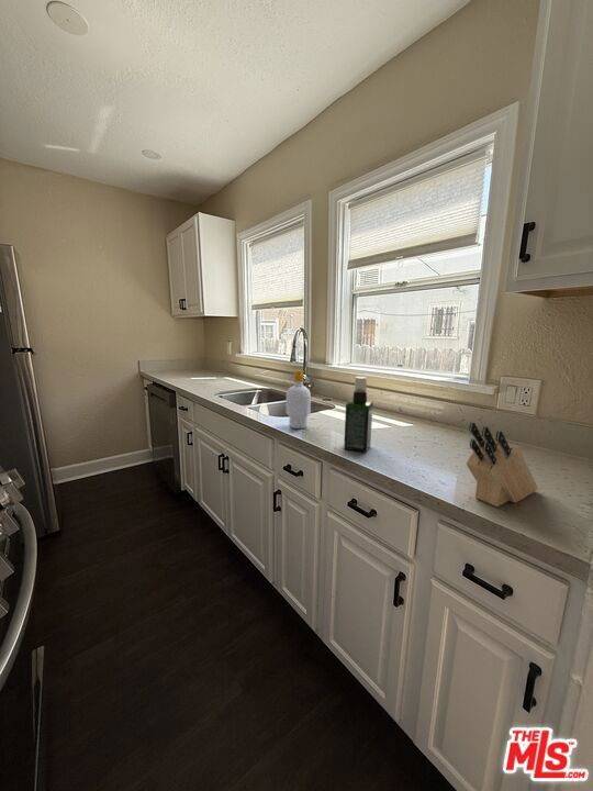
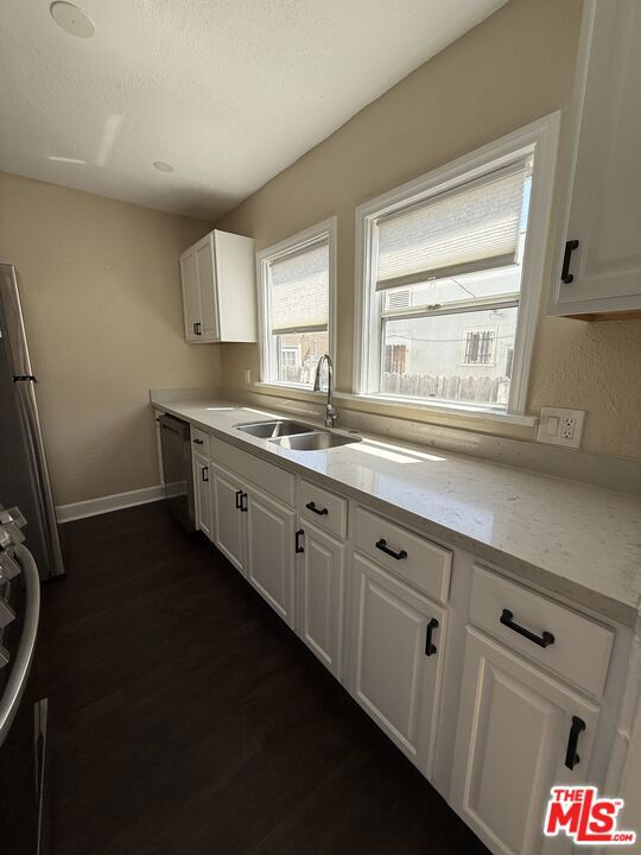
- knife block (502, 458)
- soap bottle (298, 399)
- spray bottle (359, 413)
